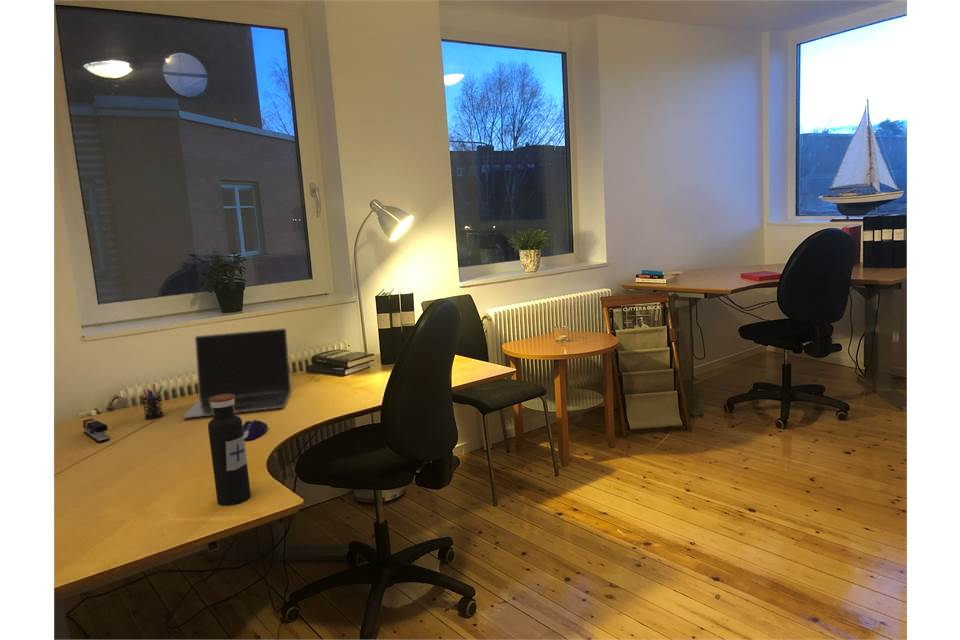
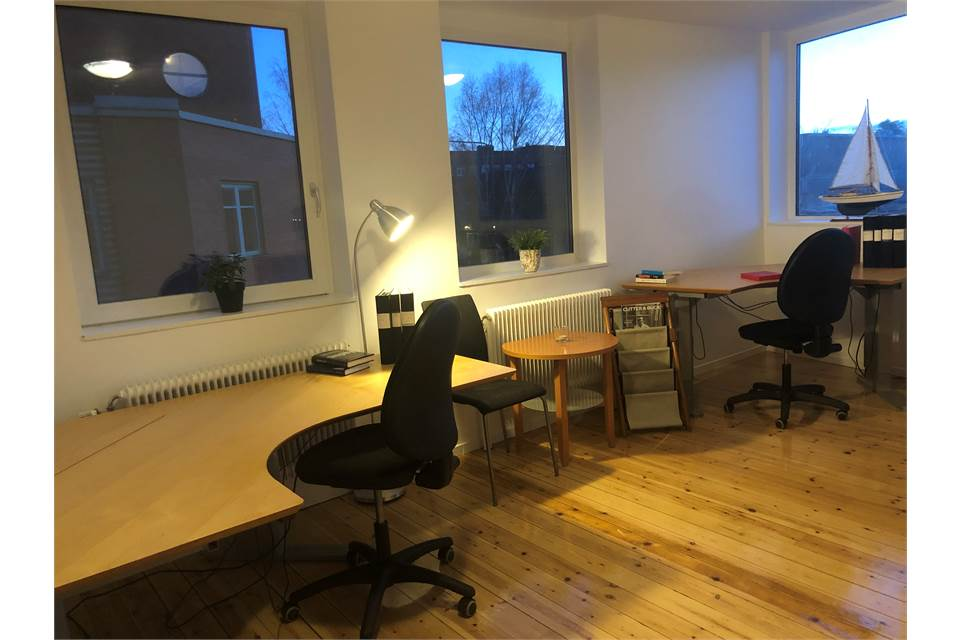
- water bottle (228, 449)
- computer mouse (251, 426)
- stapler (95, 428)
- laptop (237, 370)
- pen holder (154, 399)
